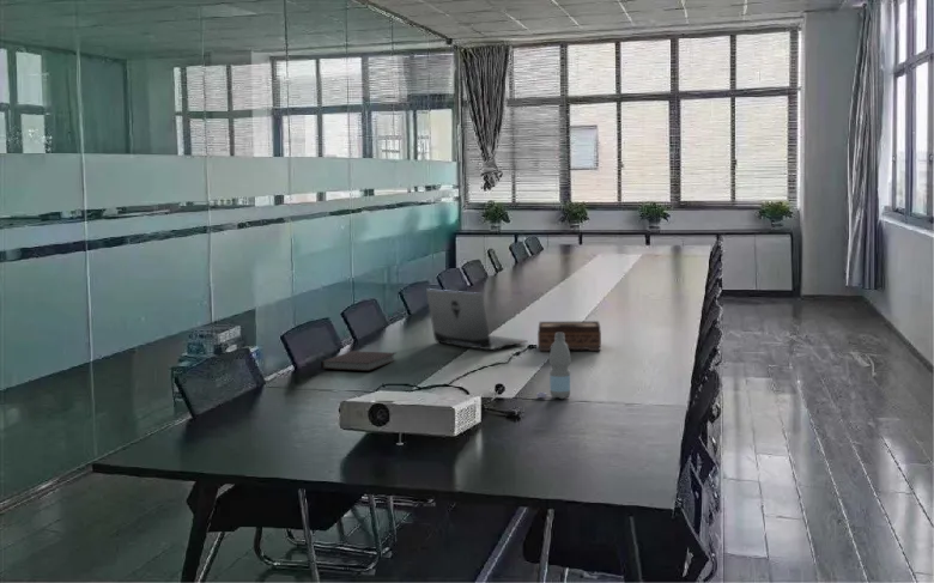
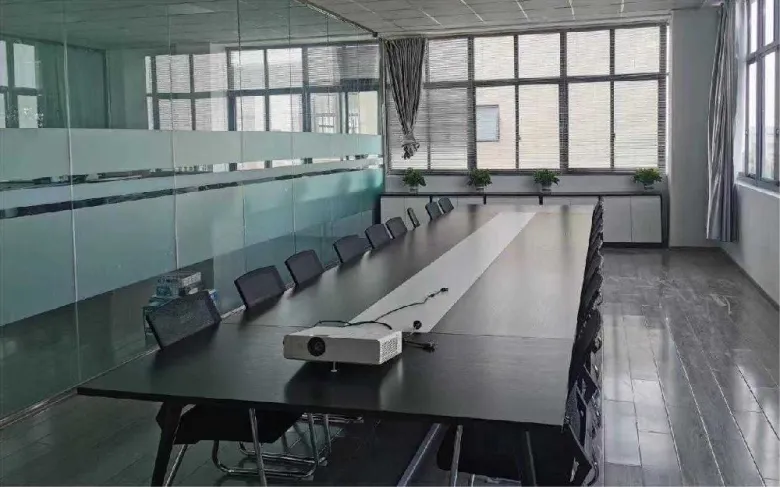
- tissue box (569, 335)
- water bottle (553, 365)
- laptop computer (477, 316)
- notebook (359, 360)
